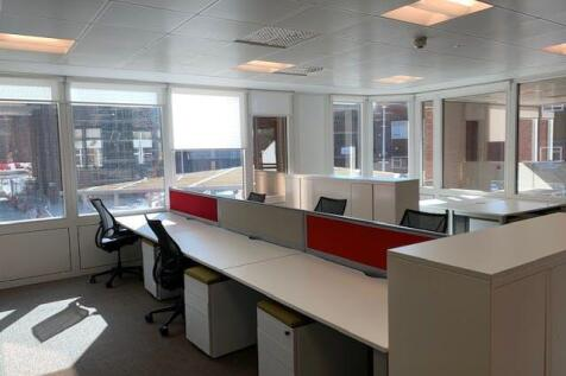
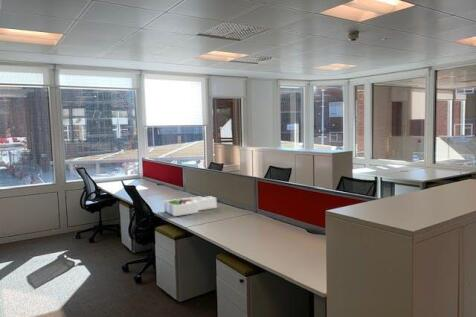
+ desk organizer (192, 205)
